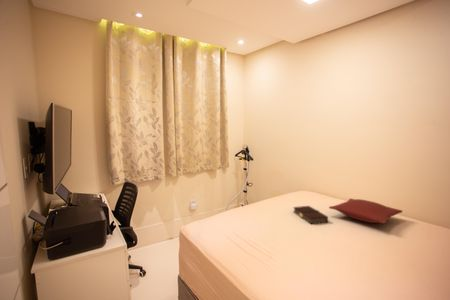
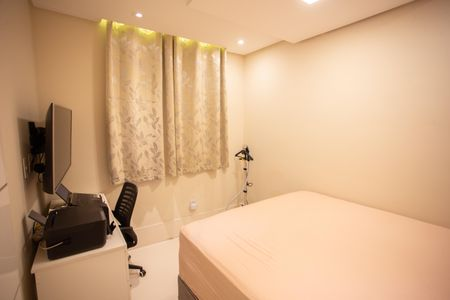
- pillow (364, 210)
- book (309, 214)
